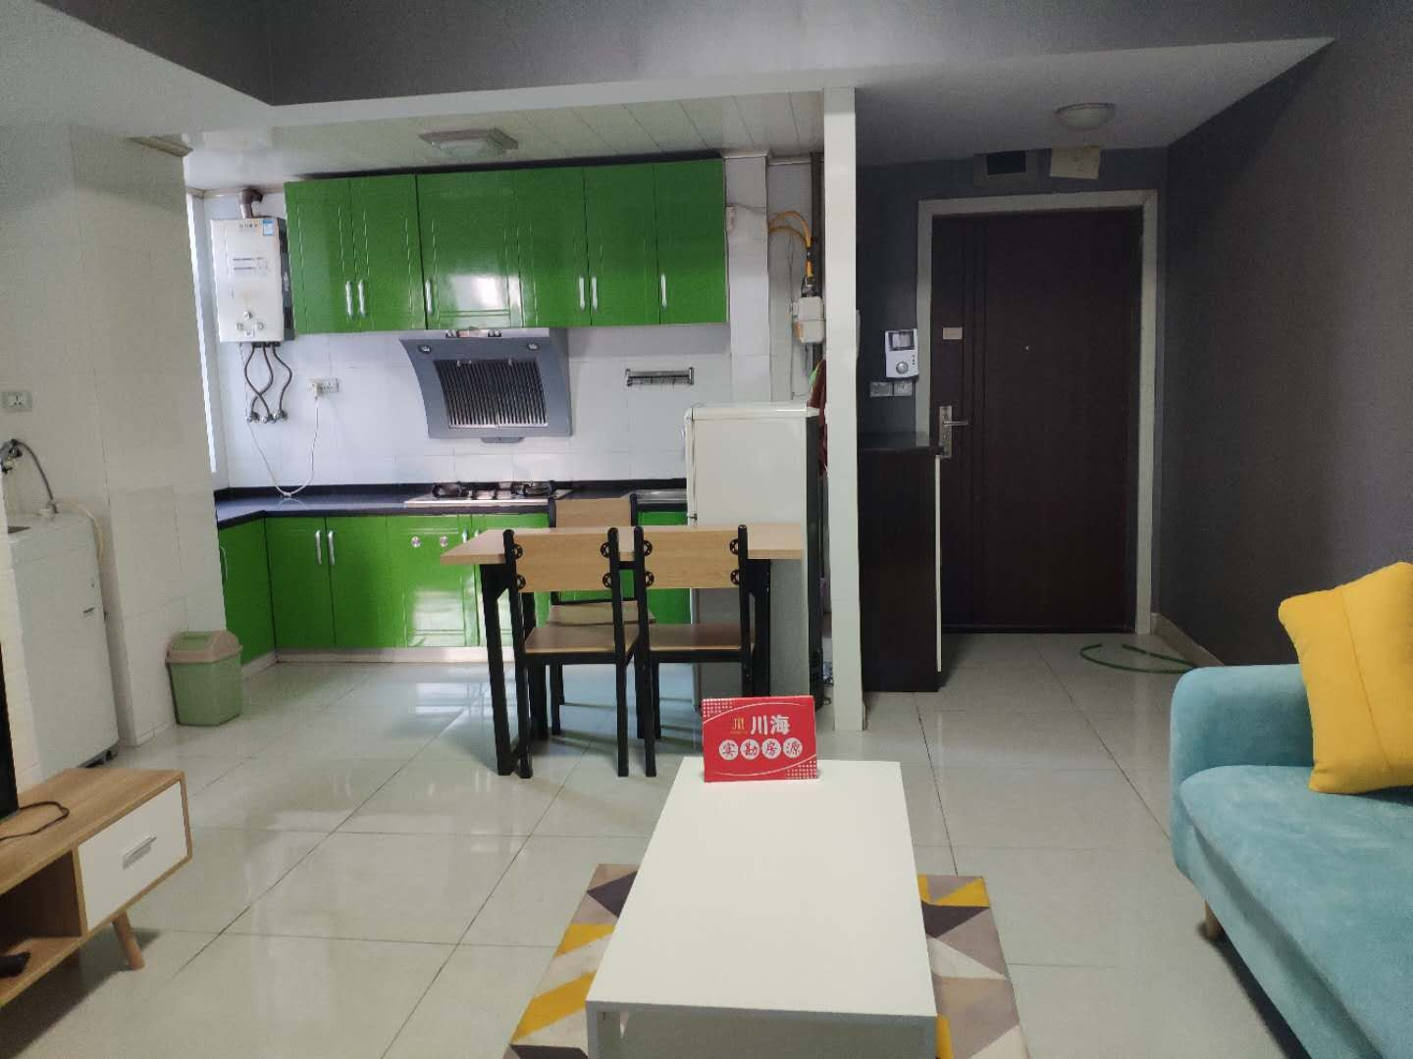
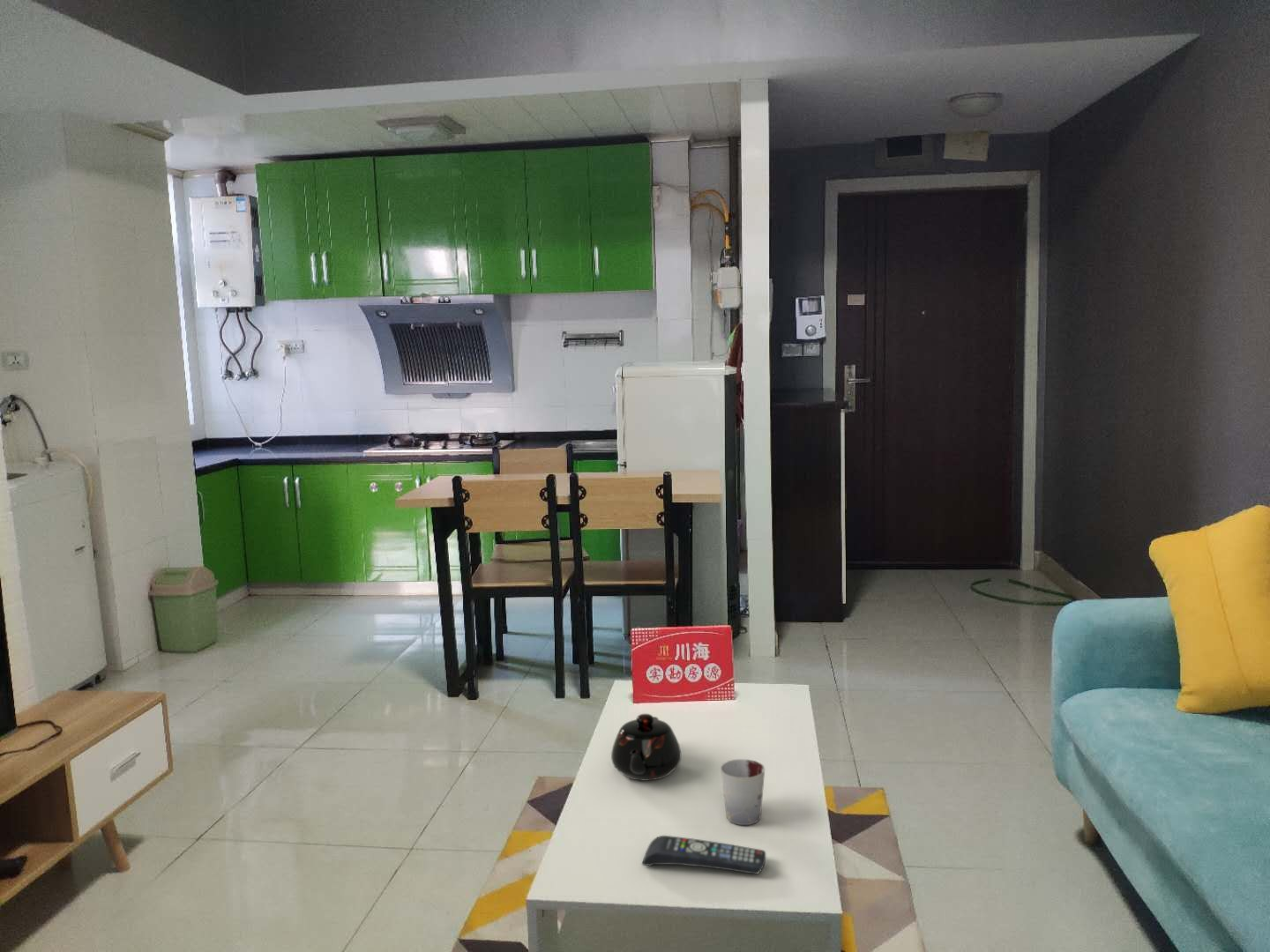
+ remote control (704, 855)
+ teapot (645, 744)
+ cup (743, 789)
